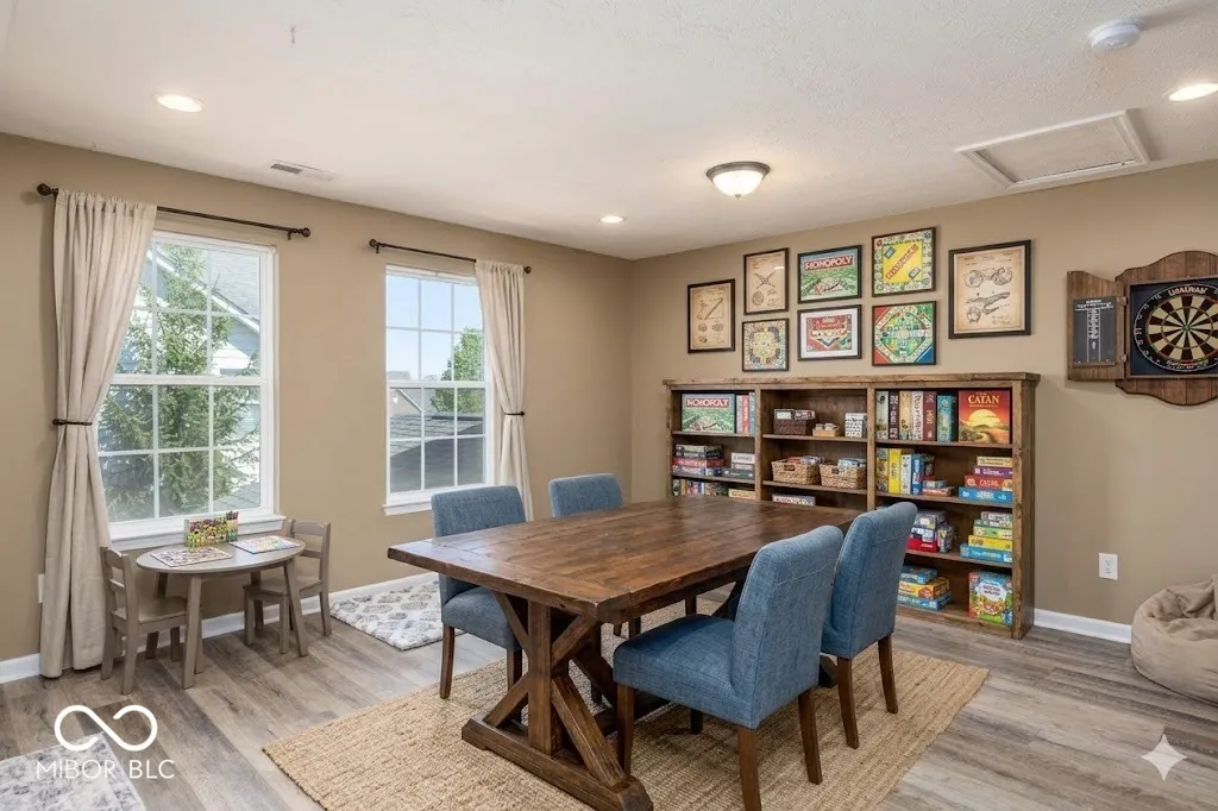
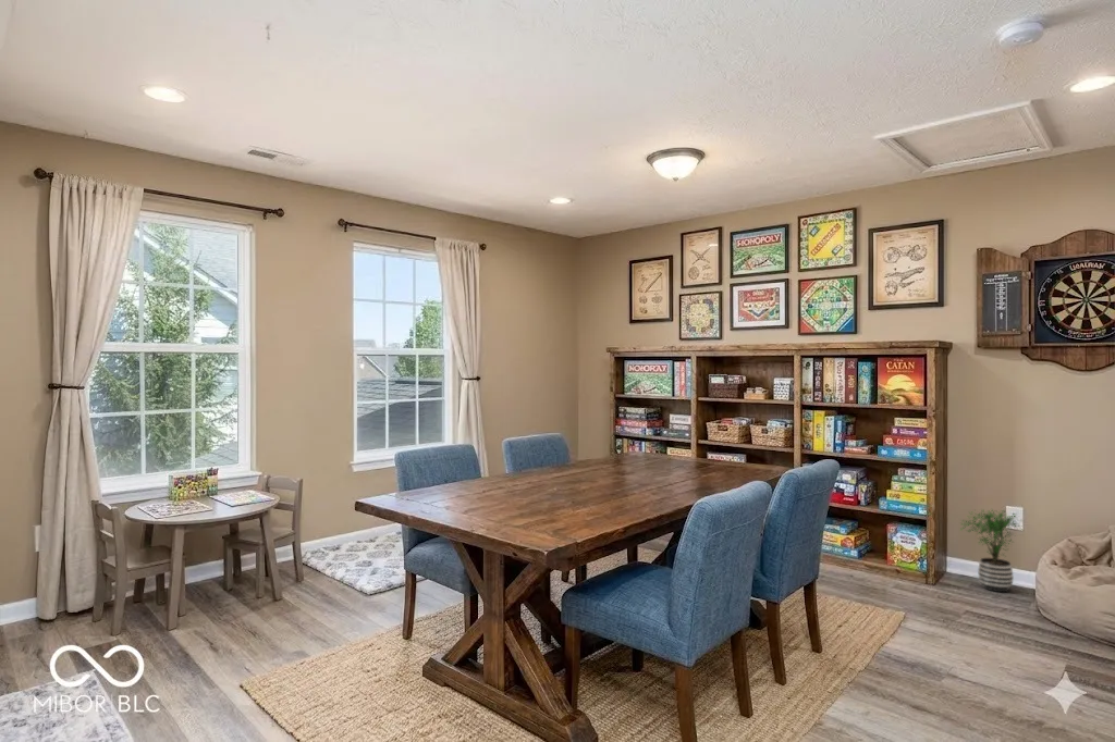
+ potted plant (992, 548)
